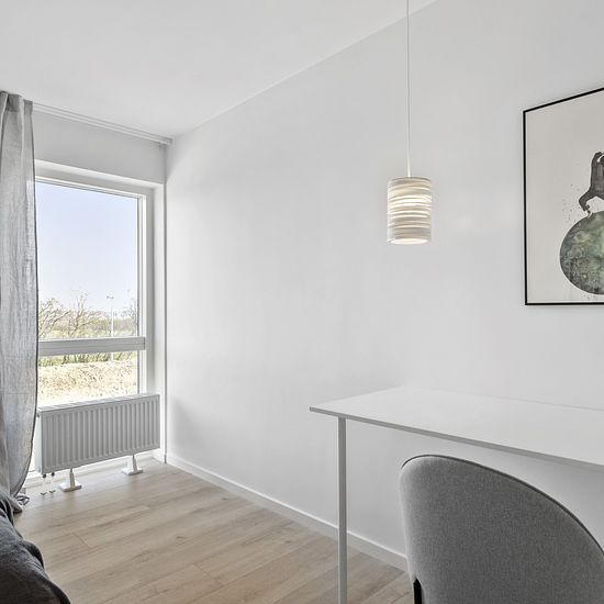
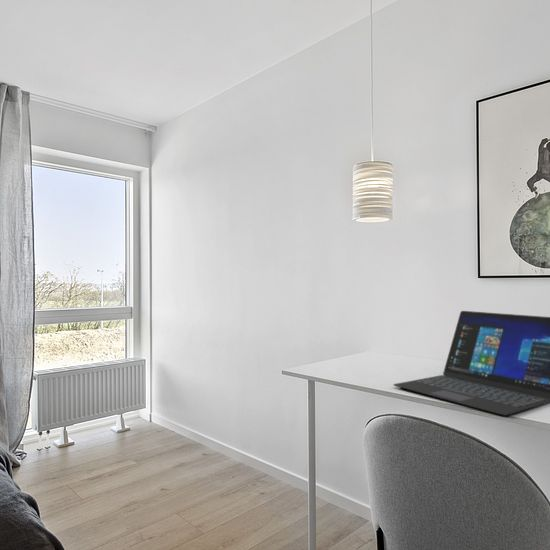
+ laptop (480, 353)
